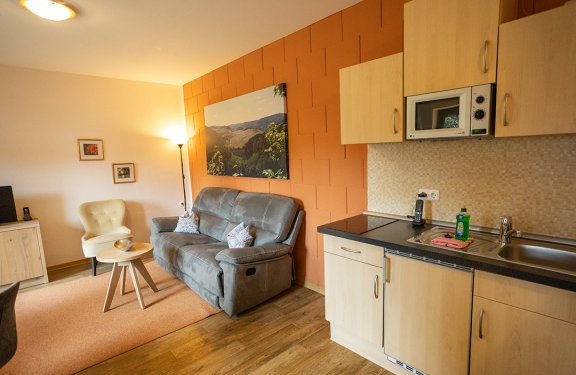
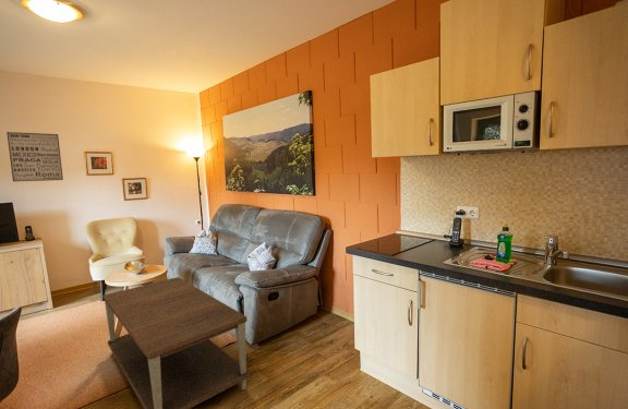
+ wall art (36, 157)
+ coffee table (170, 337)
